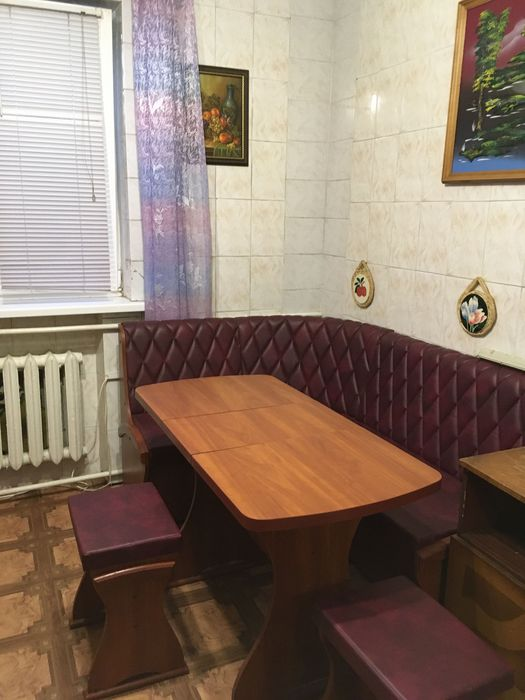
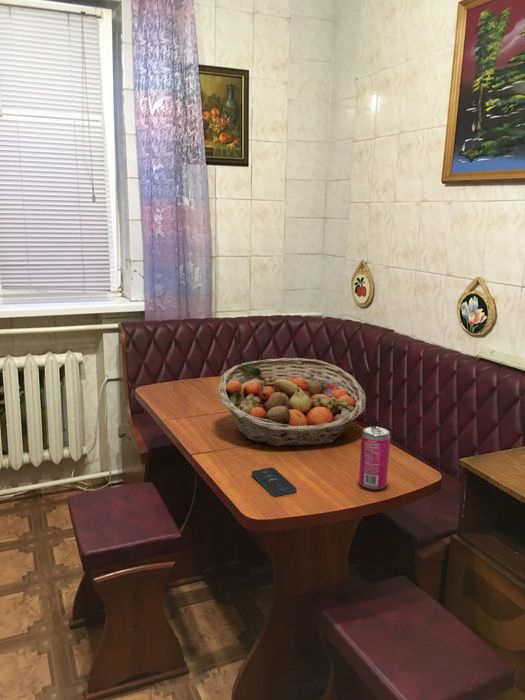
+ fruit basket (291, 401)
+ beverage can (374, 458)
+ smartphone (273, 481)
